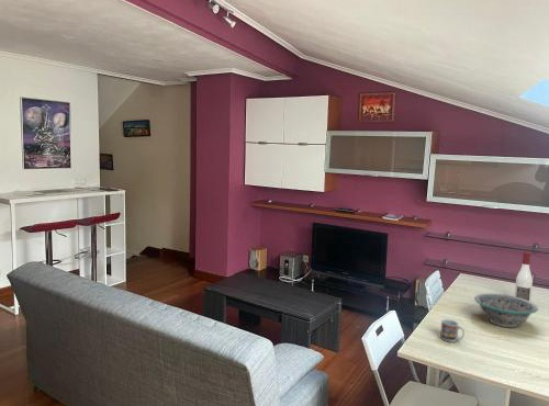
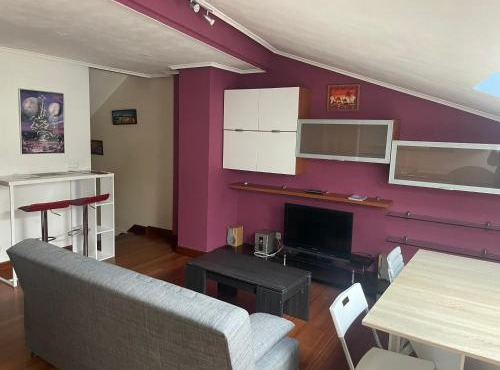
- alcohol (524, 278)
- decorative bowl (504, 312)
- cup (452, 330)
